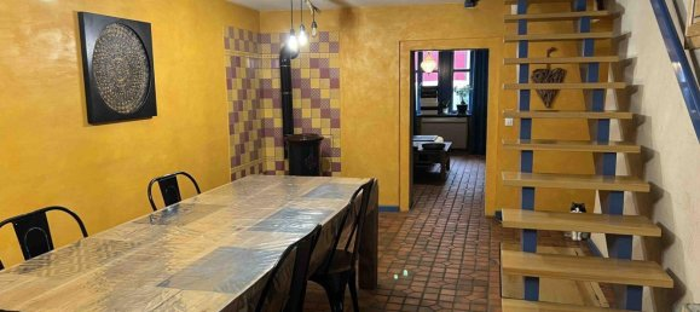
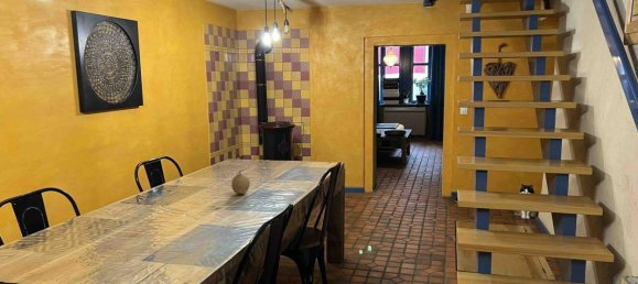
+ fruit (240, 181)
